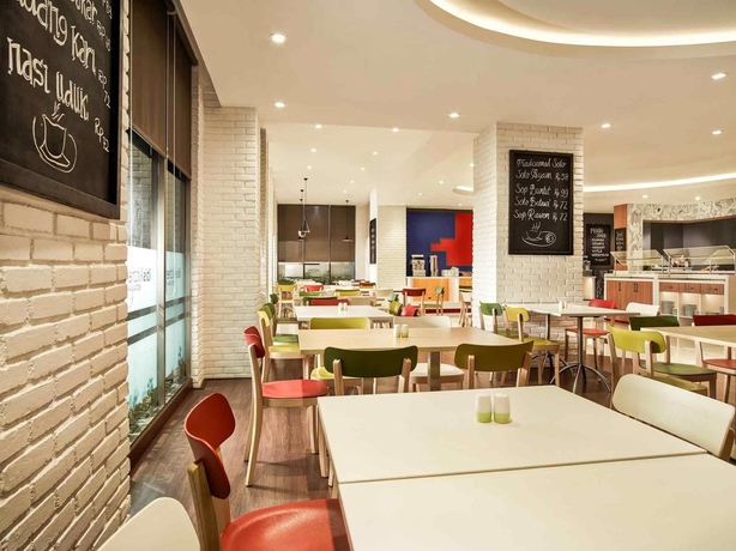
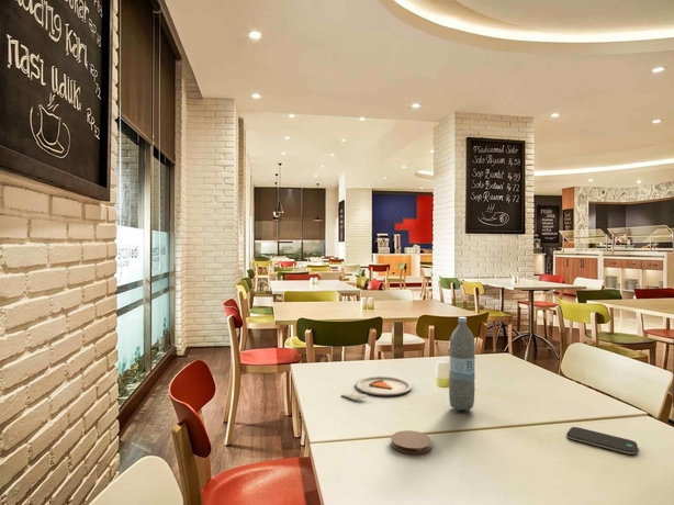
+ coaster (411, 441)
+ water bottle (461, 363)
+ dinner plate (375, 388)
+ smartphone (600, 439)
